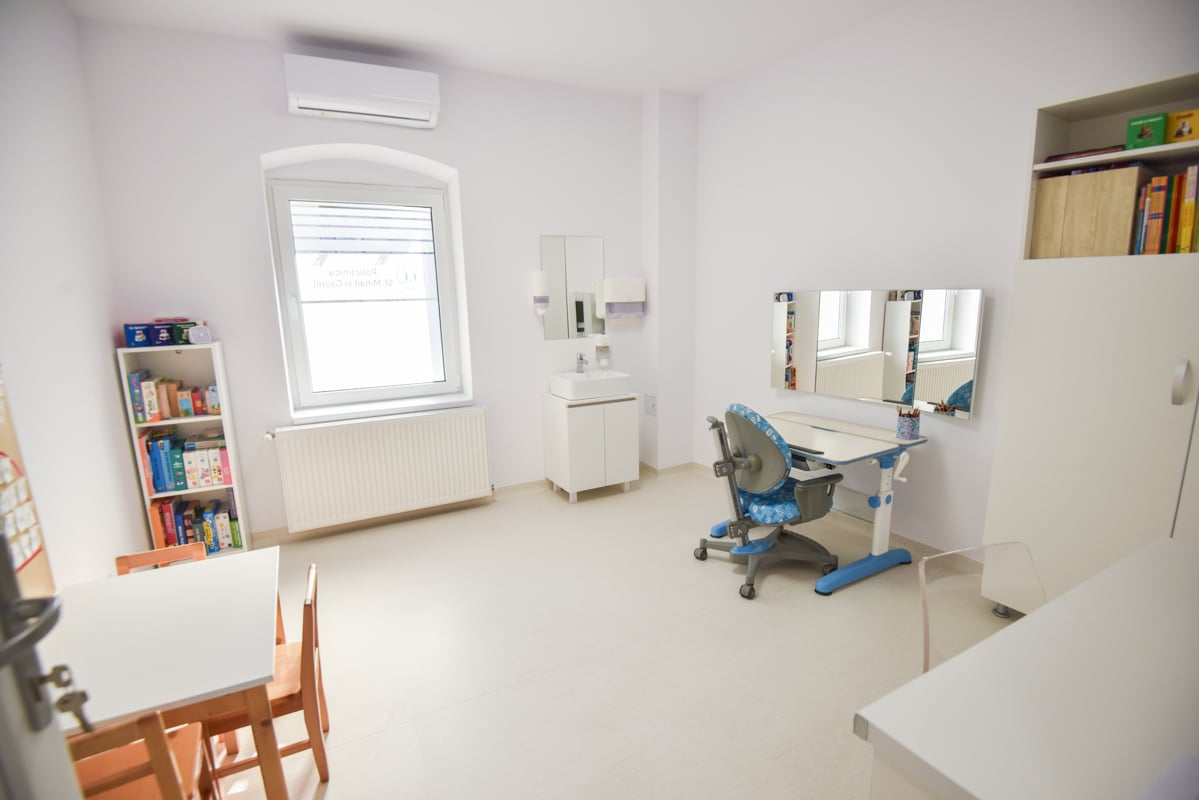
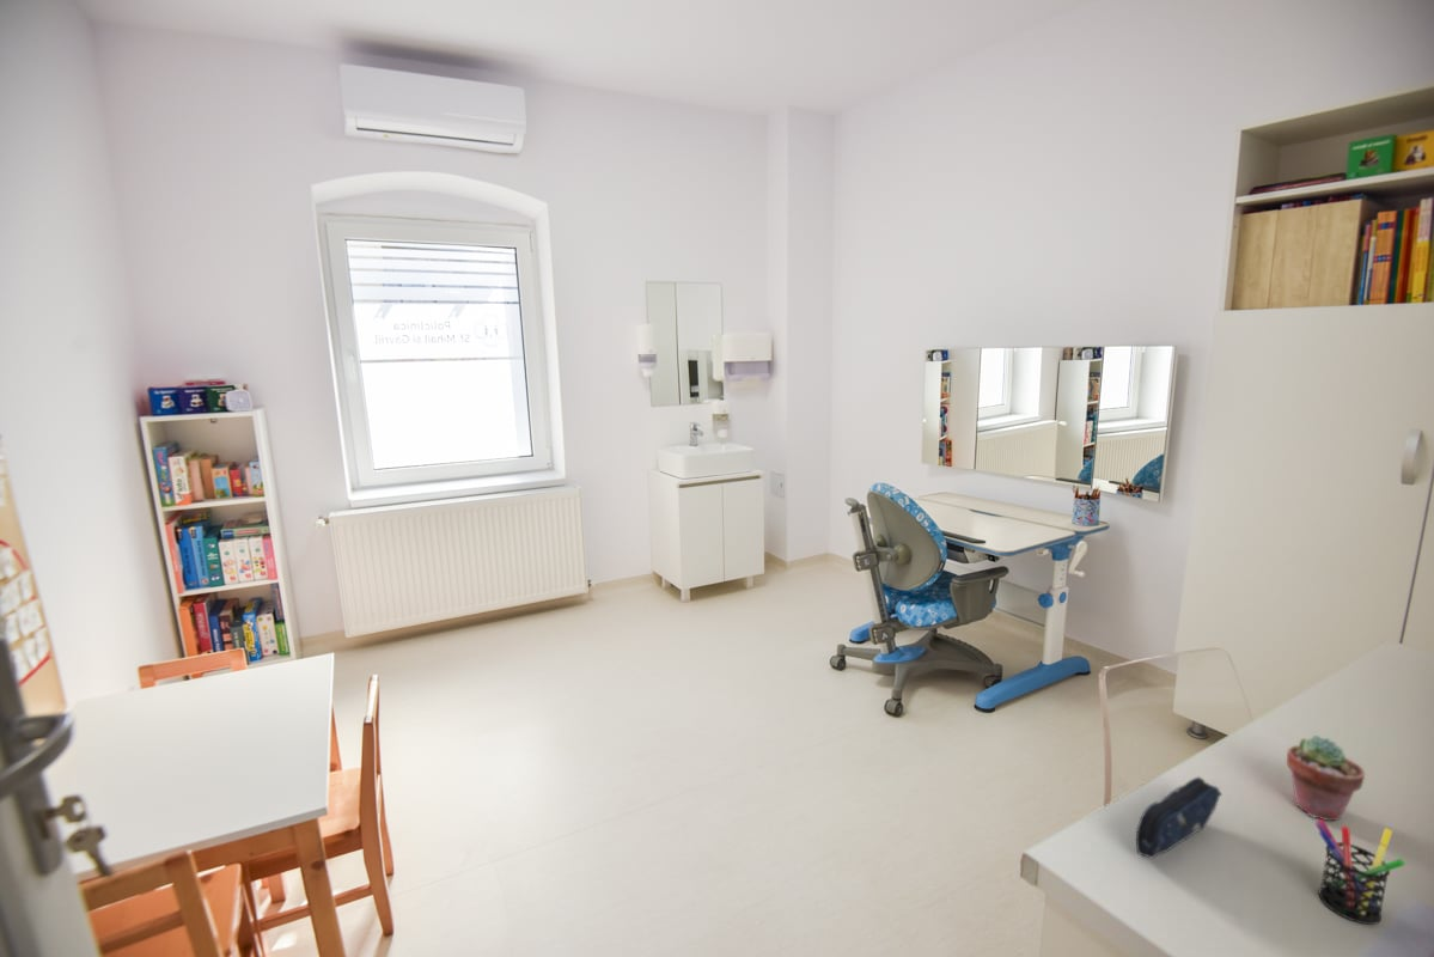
+ potted succulent (1323, 774)
+ pencil case (1177, 816)
+ pen holder (1359, 870)
